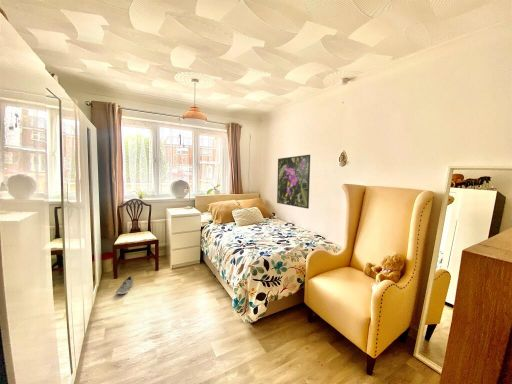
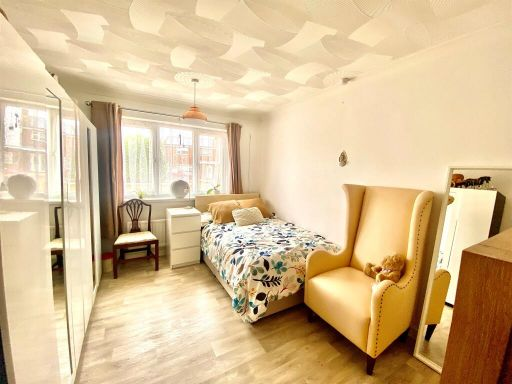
- sneaker (124, 285)
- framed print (291, 181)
